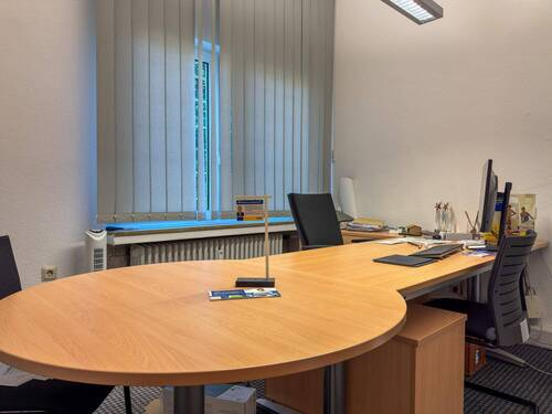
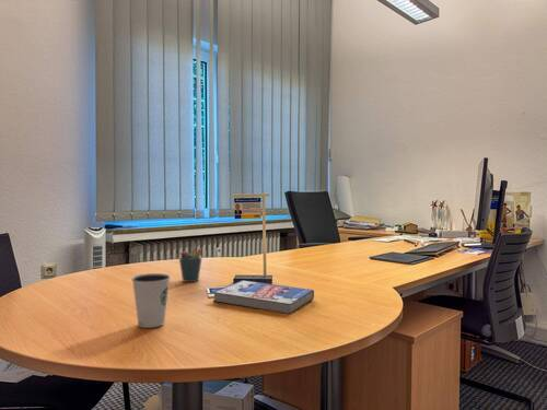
+ dixie cup (151, 301)
+ book (264, 295)
+ pen holder (190, 262)
